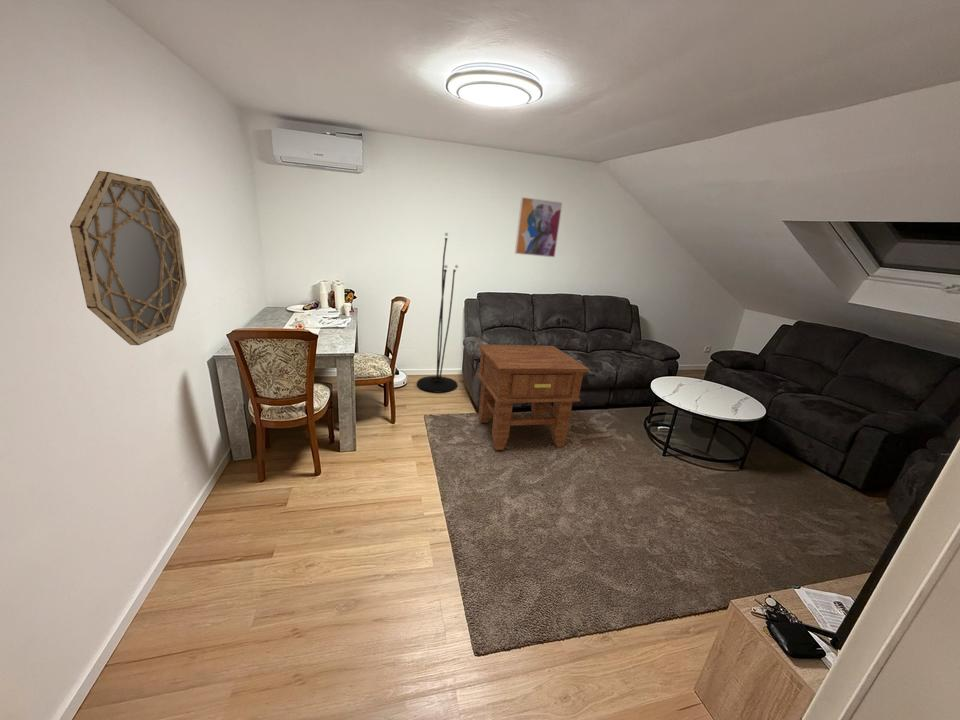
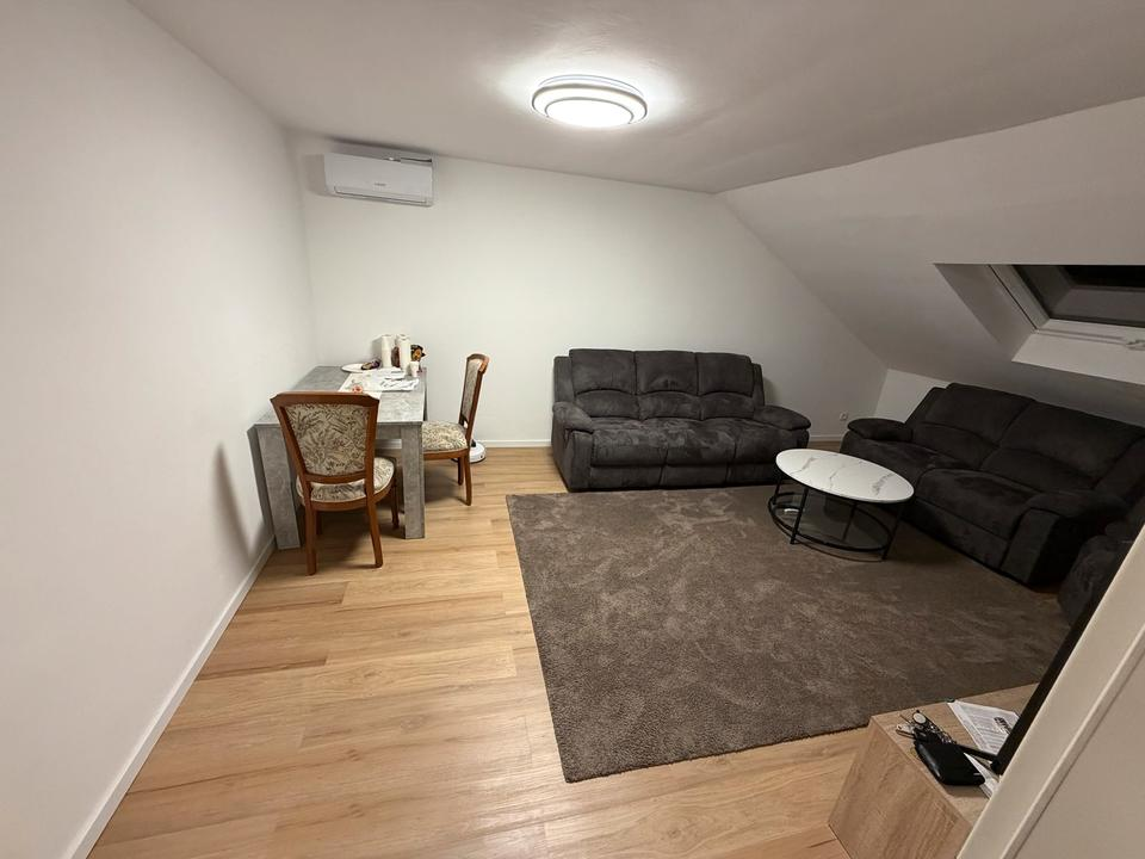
- floor lamp (441, 313)
- side table (524, 395)
- home mirror (140, 261)
- wall art (538, 228)
